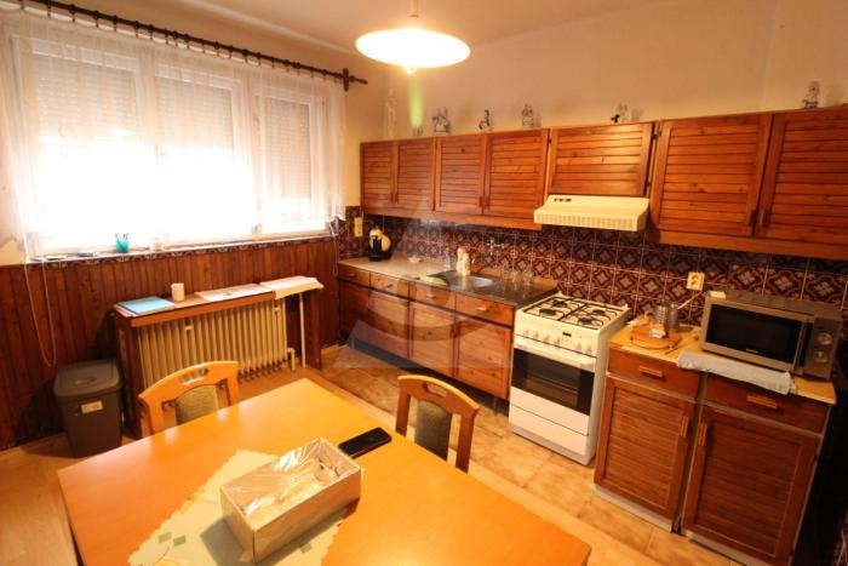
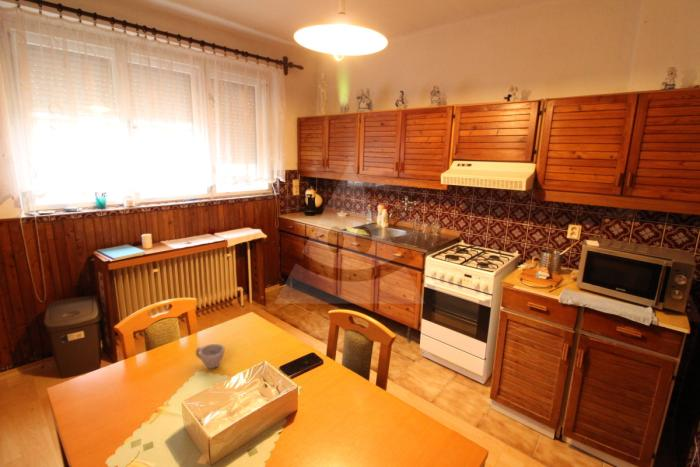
+ cup (209, 357)
